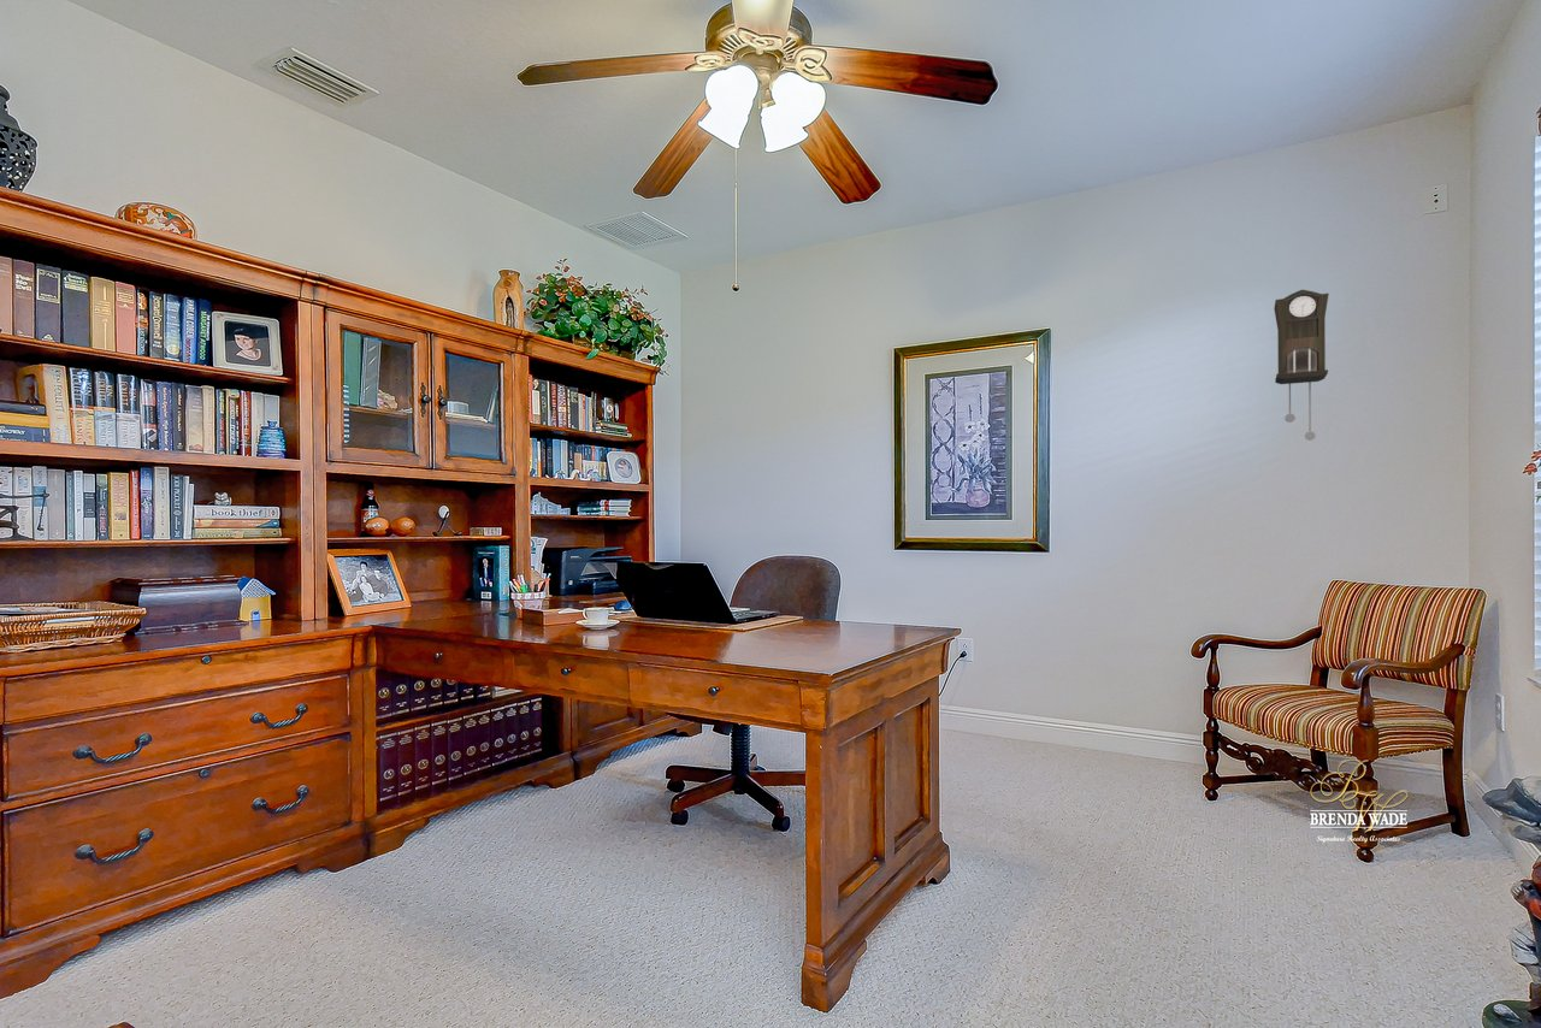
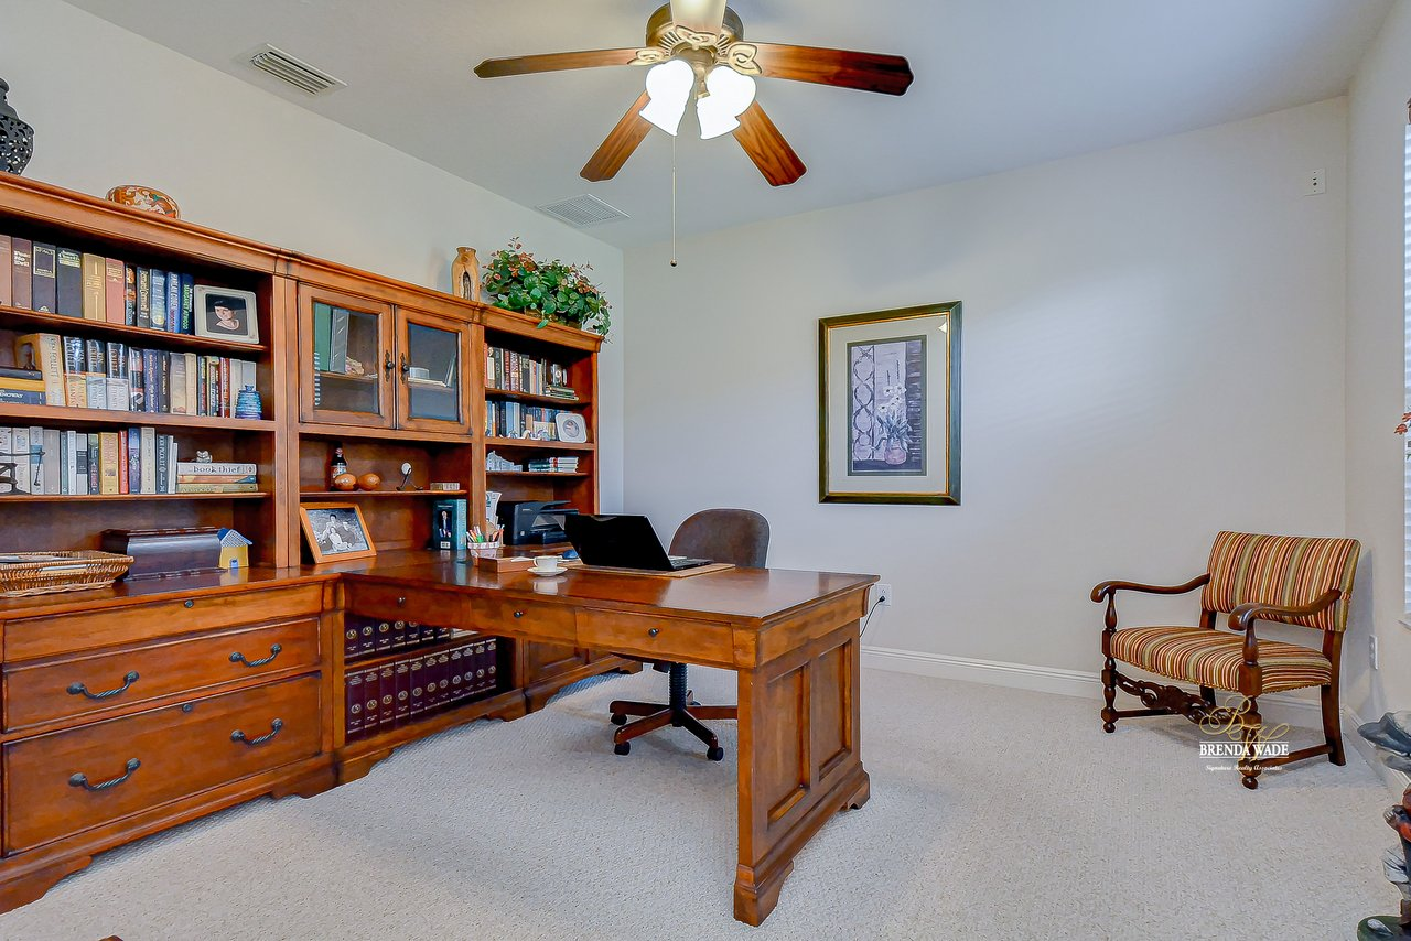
- pendulum clock (1300, 366)
